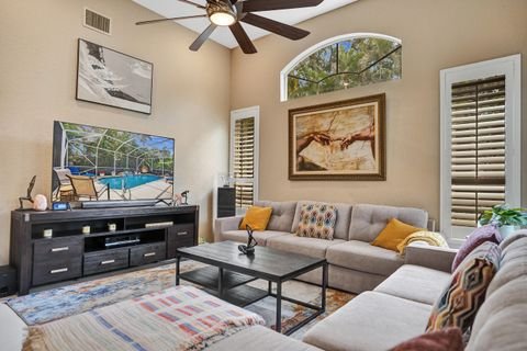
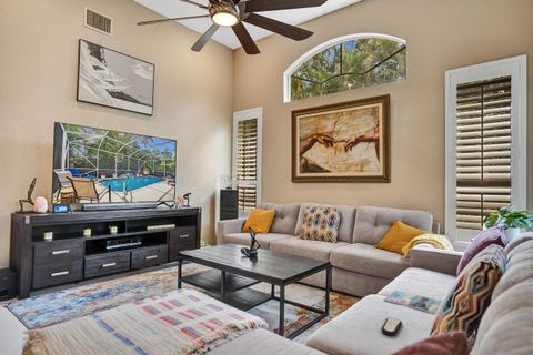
+ magazine (413, 301)
+ remote control (391, 326)
